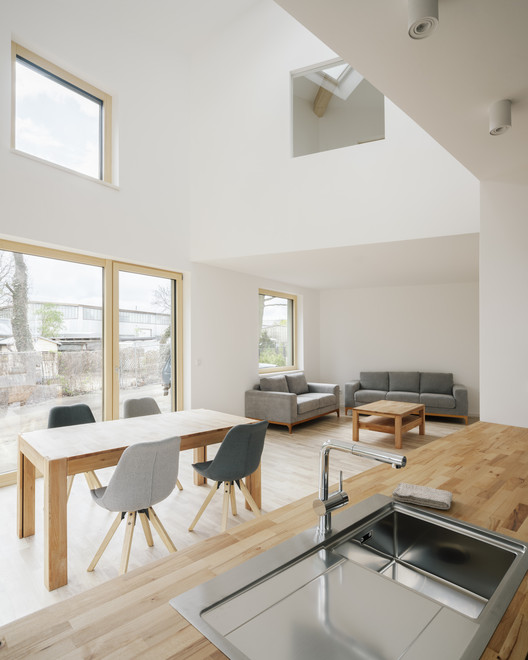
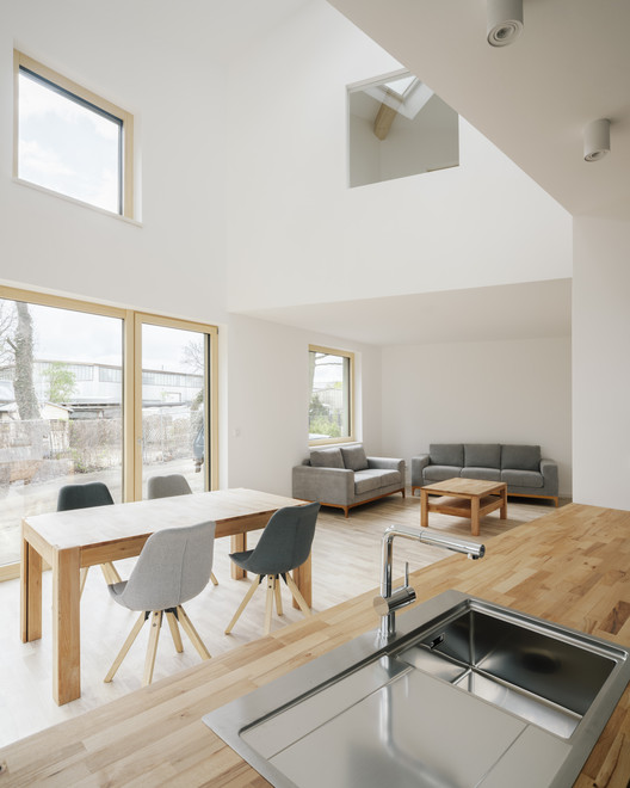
- washcloth (422, 494)
